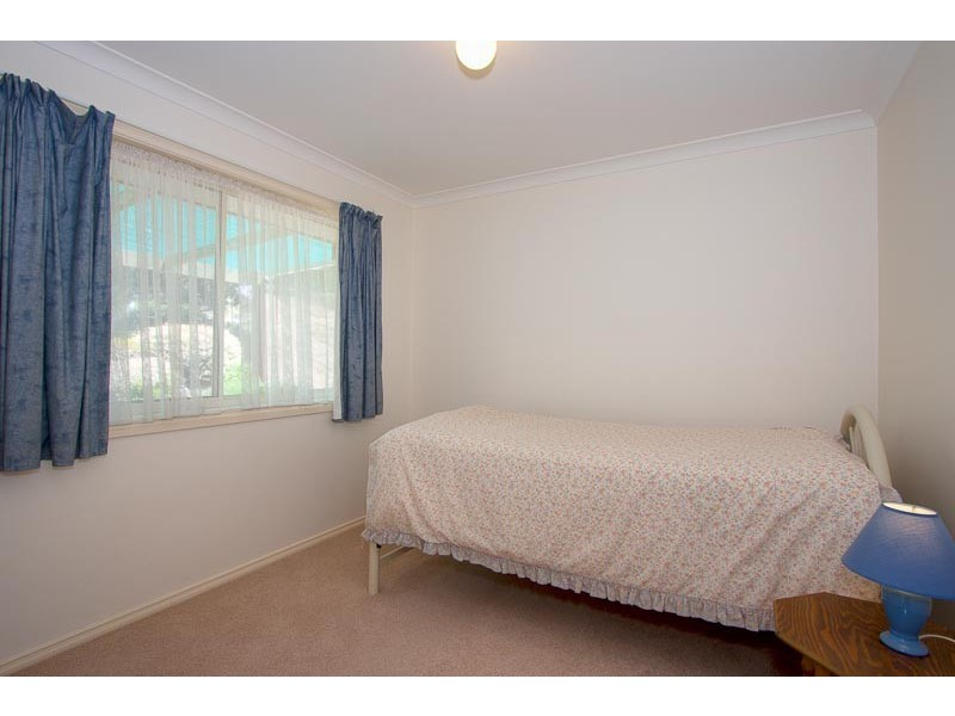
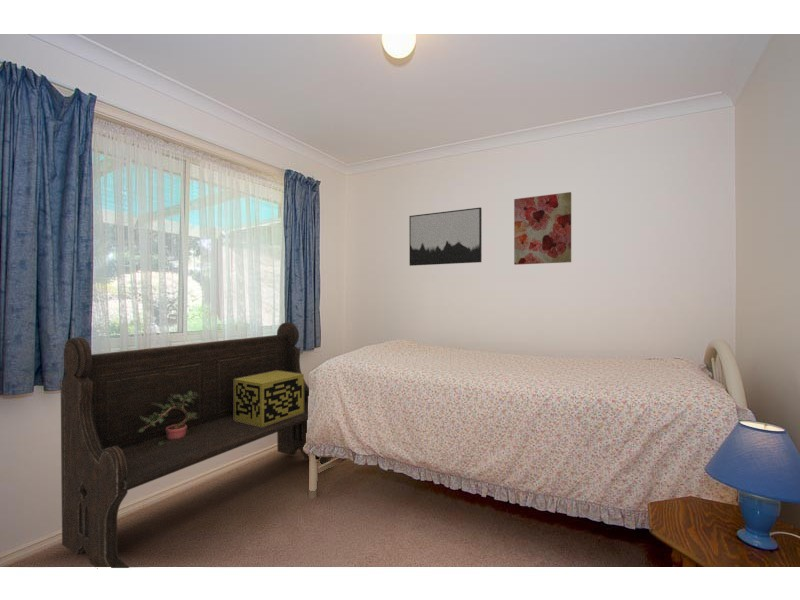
+ bench (225, 412)
+ wall art (443, 238)
+ wall art (541, 229)
+ decorative box (270, 396)
+ potted plant (167, 414)
